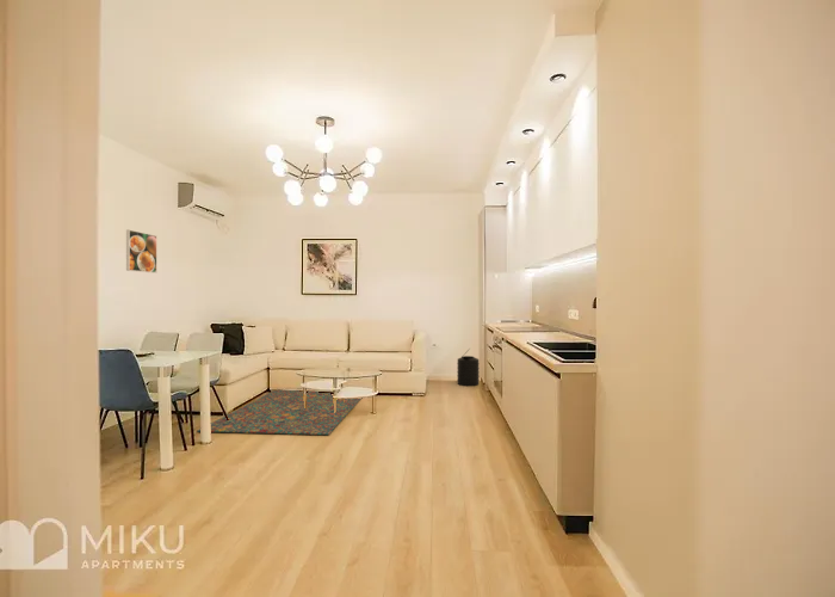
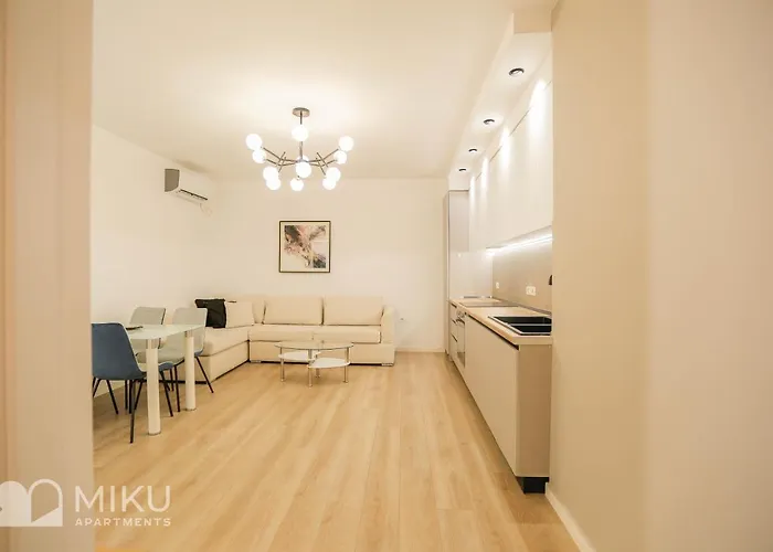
- rug (298, 406)
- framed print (142, 252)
- trash can (468, 365)
